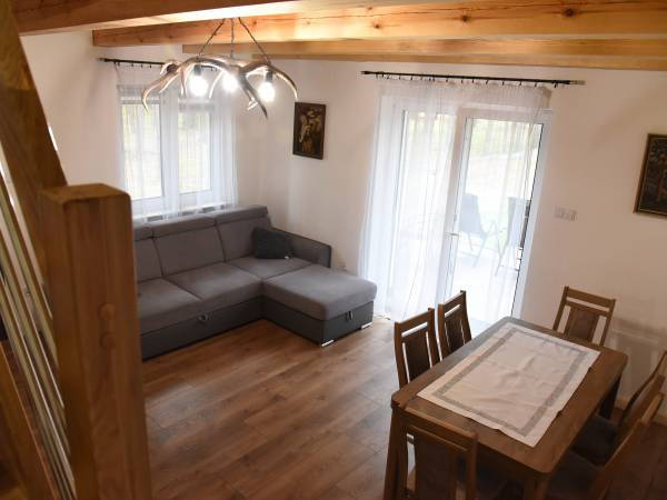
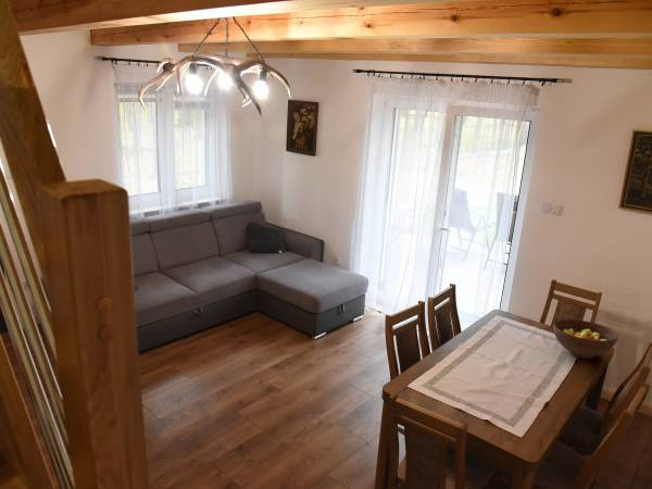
+ fruit bowl (582, 341)
